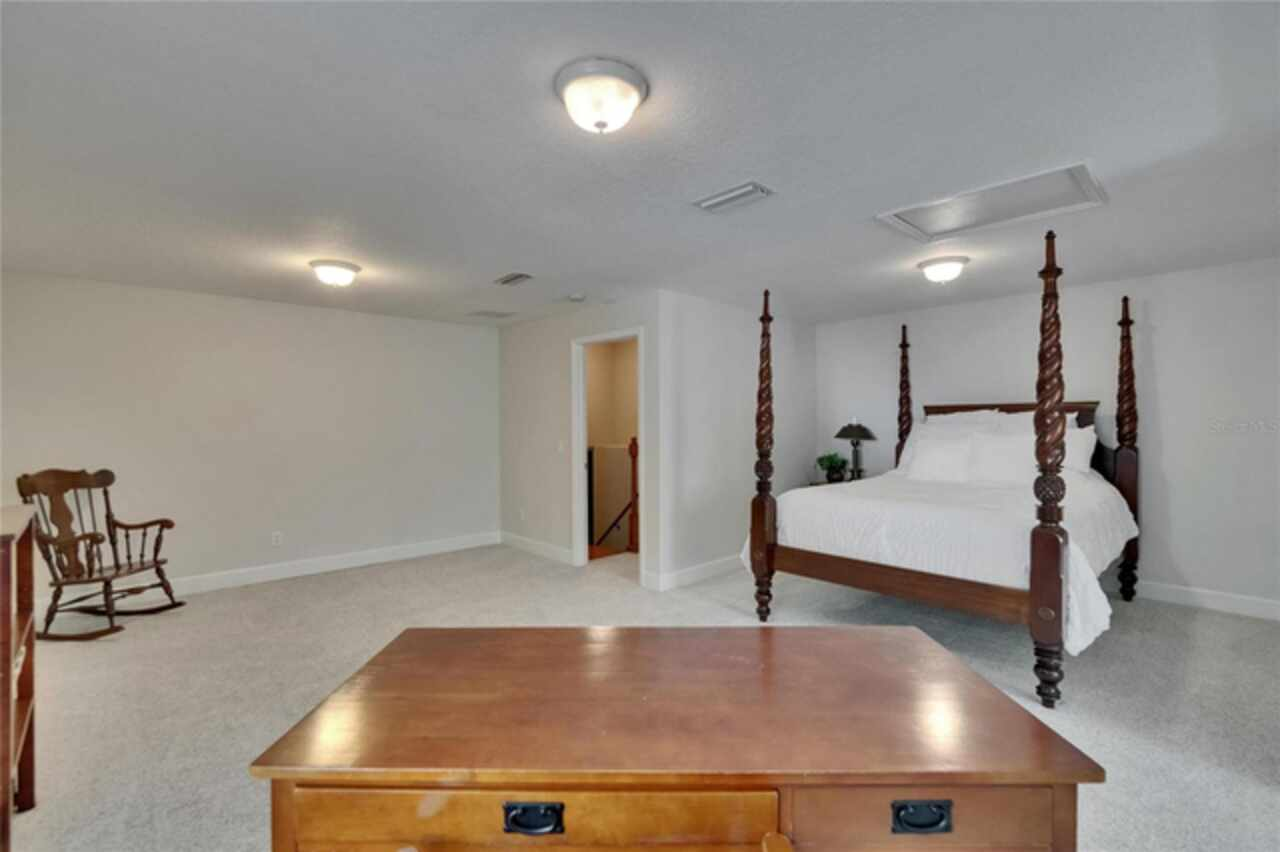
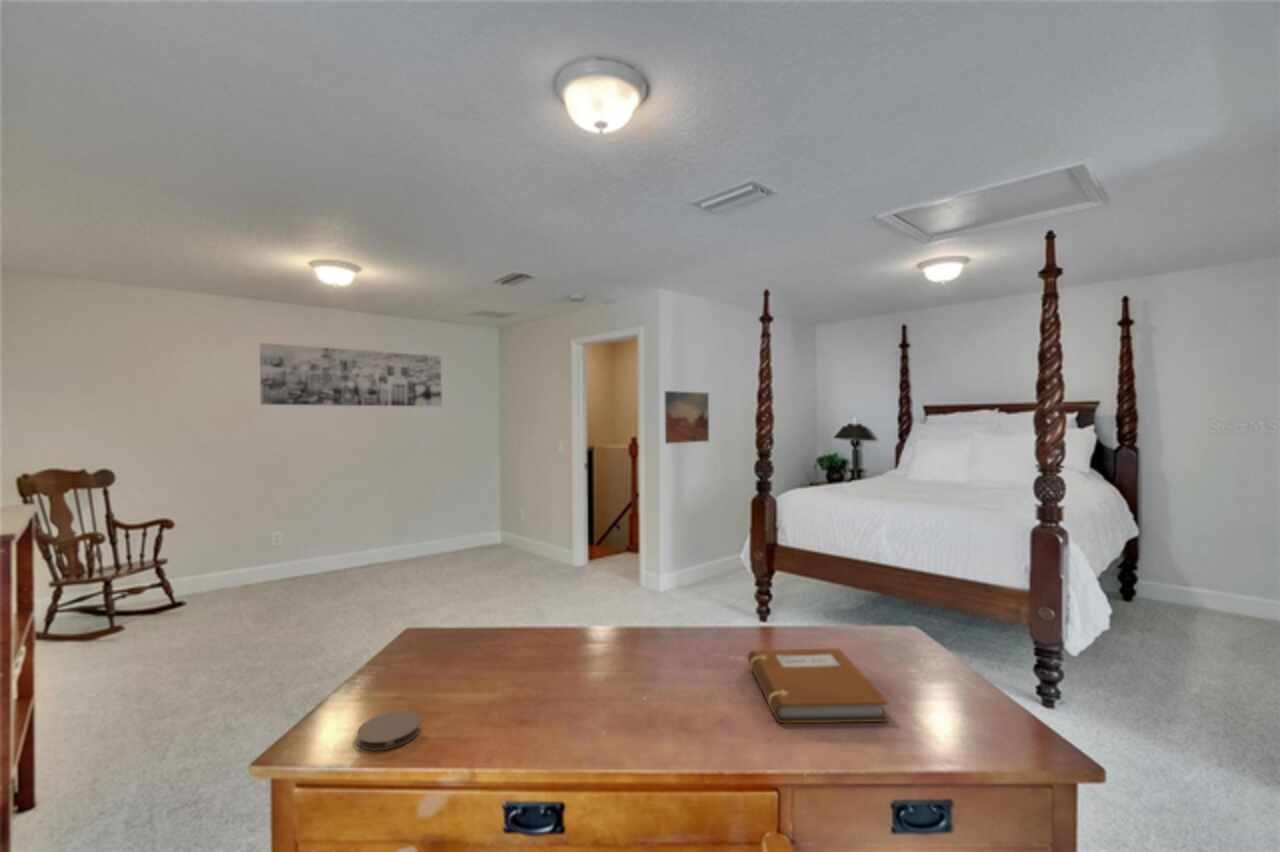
+ wall art (359, 377)
+ notebook (809, 680)
+ wall art (687, 417)
+ coaster (389, 729)
